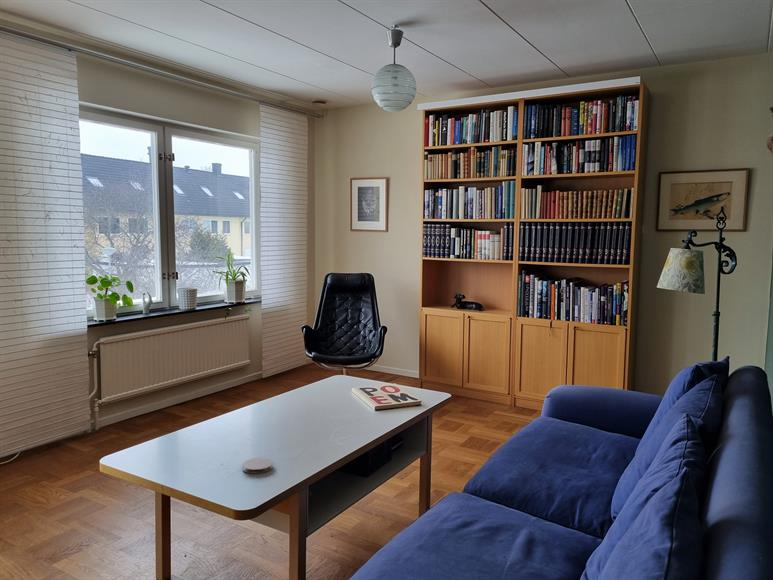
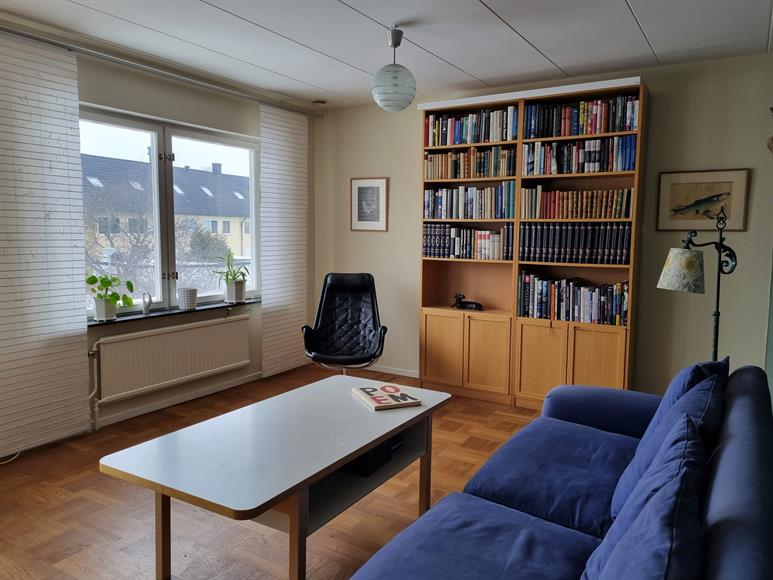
- coaster (257, 465)
